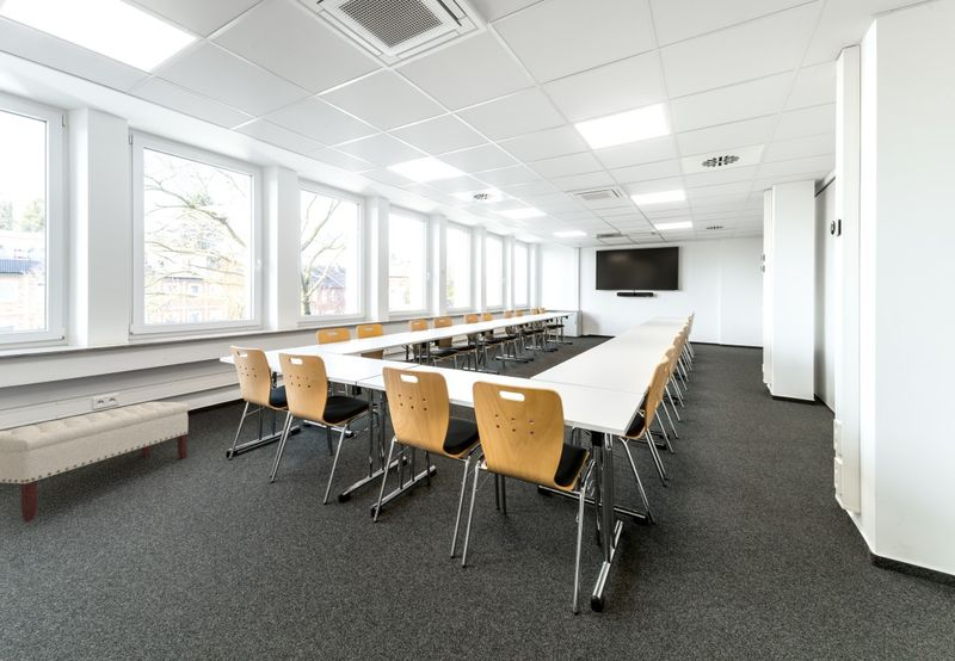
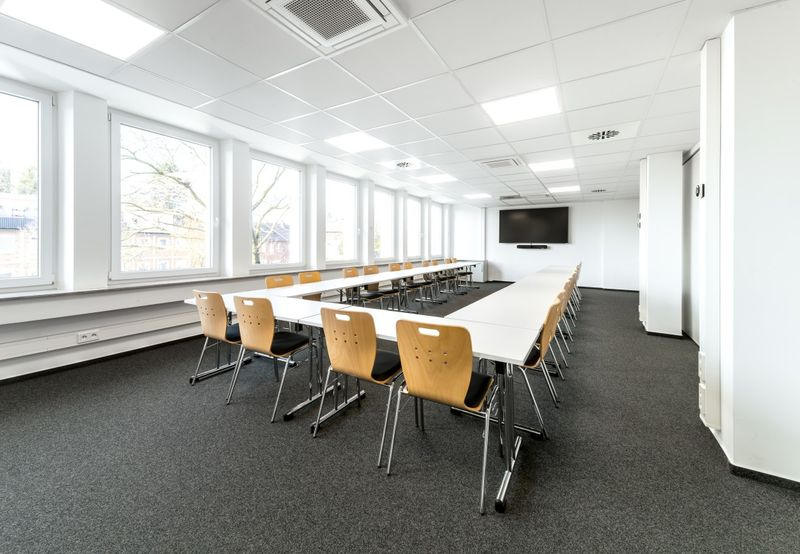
- bench (98, 450)
